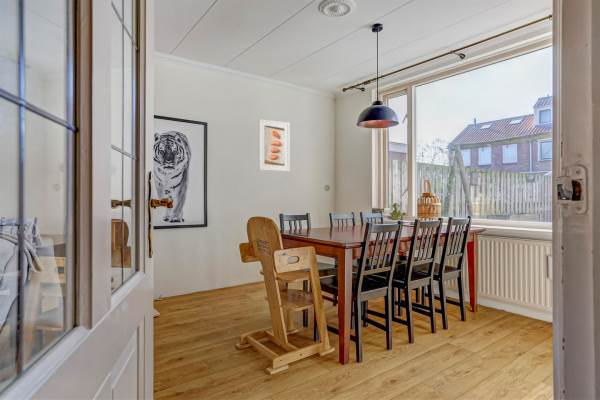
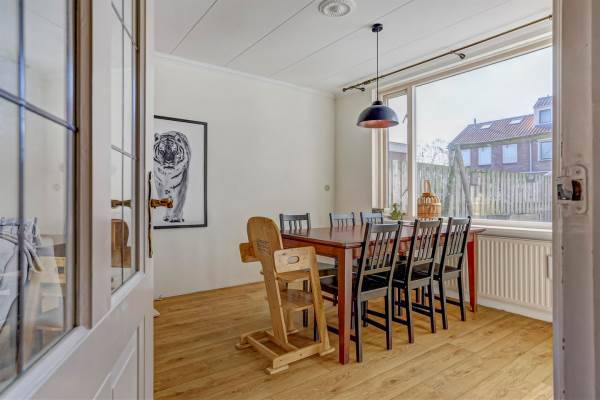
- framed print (274, 146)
